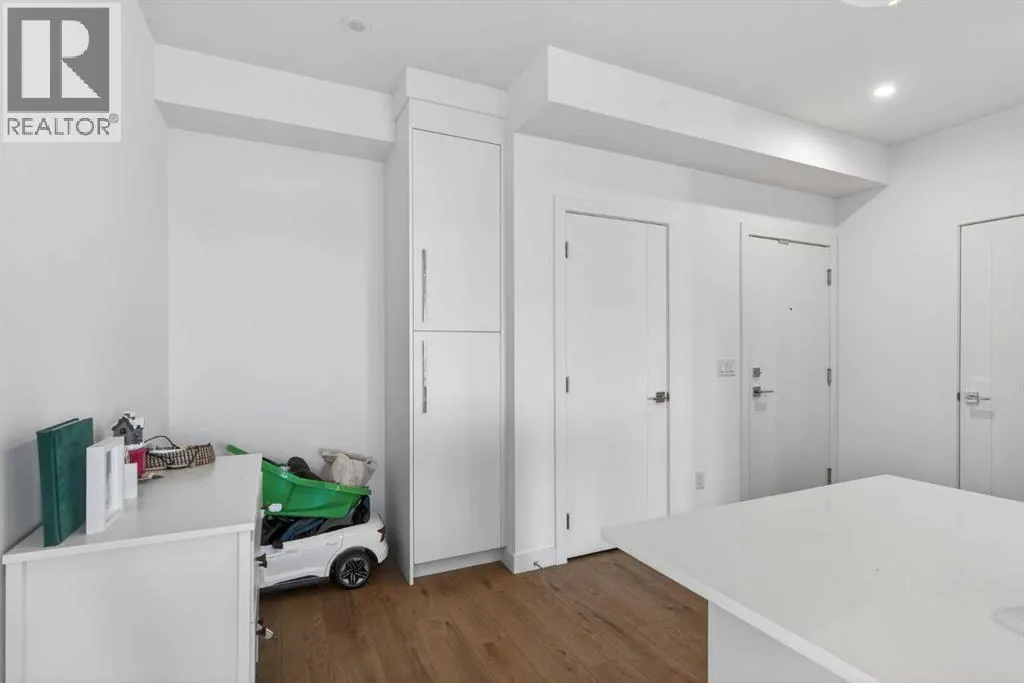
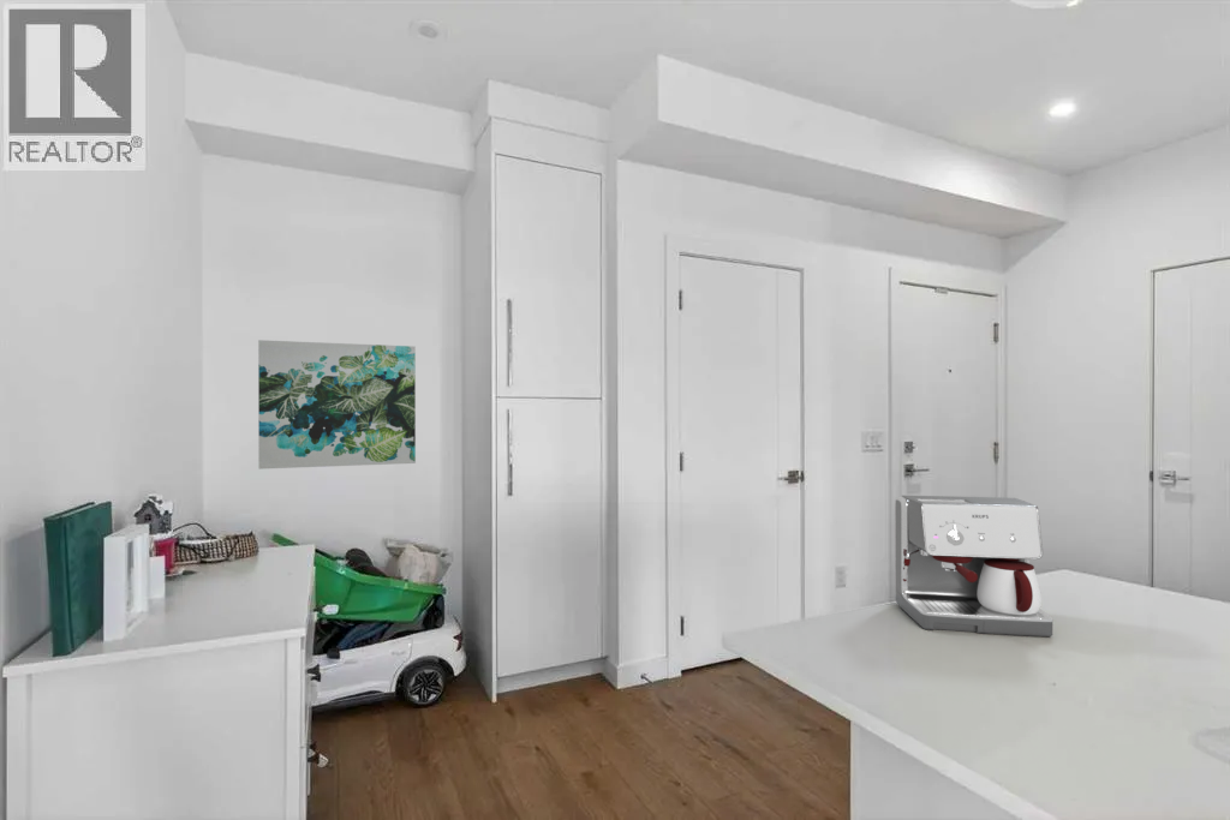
+ coffee maker (968, 558)
+ wall art (340, 405)
